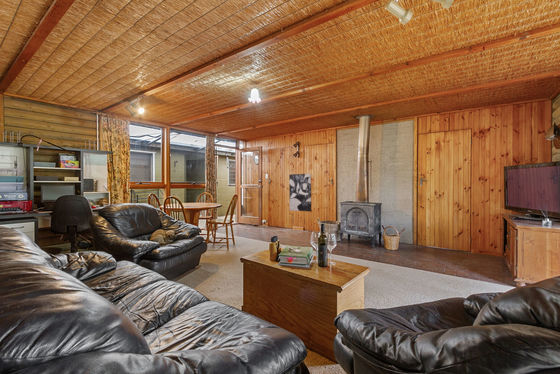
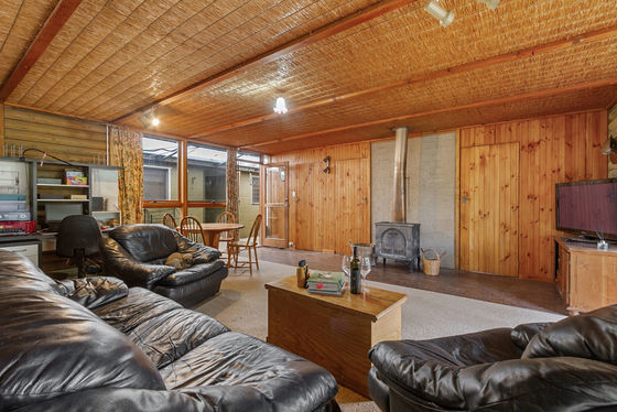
- wall art (300, 192)
